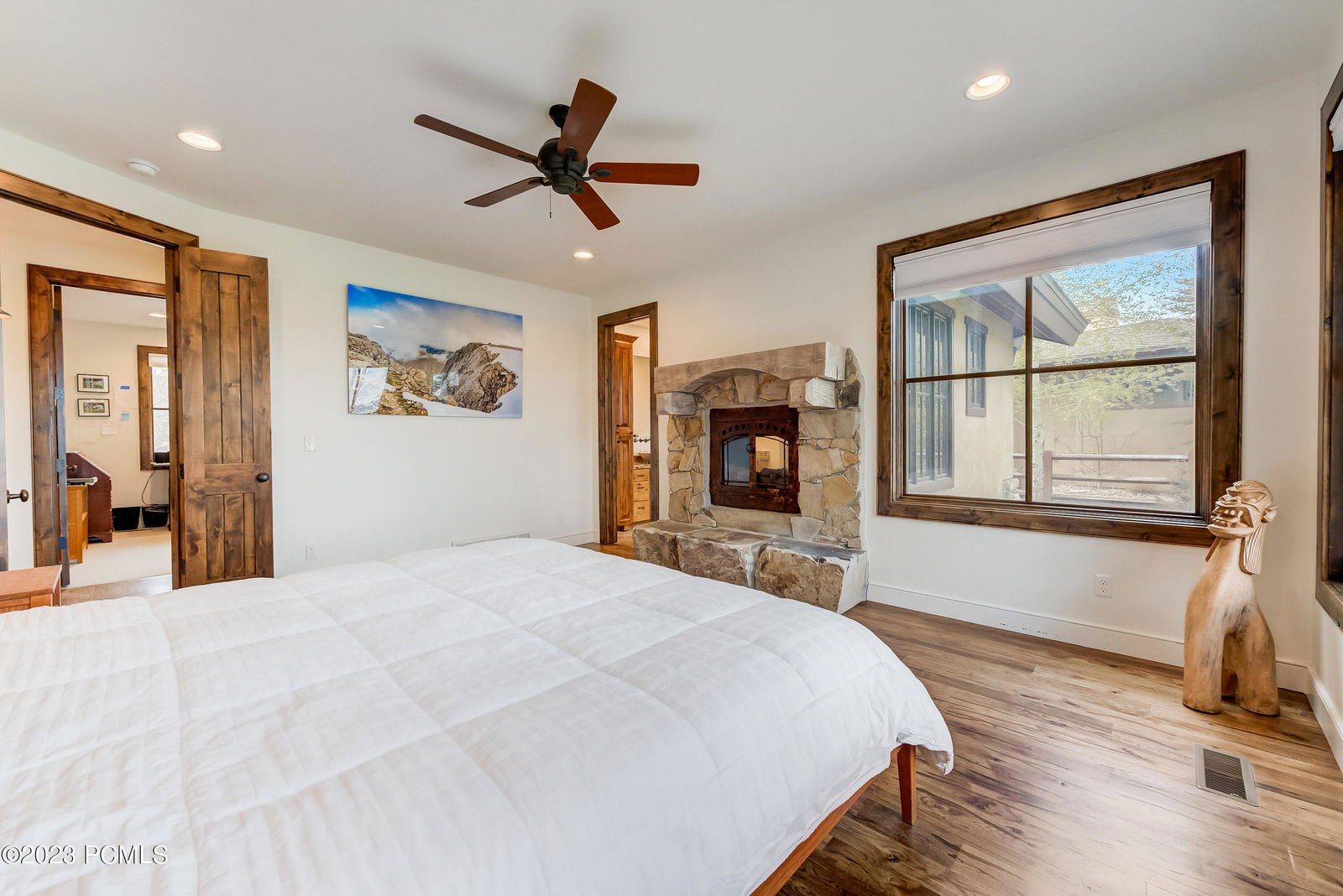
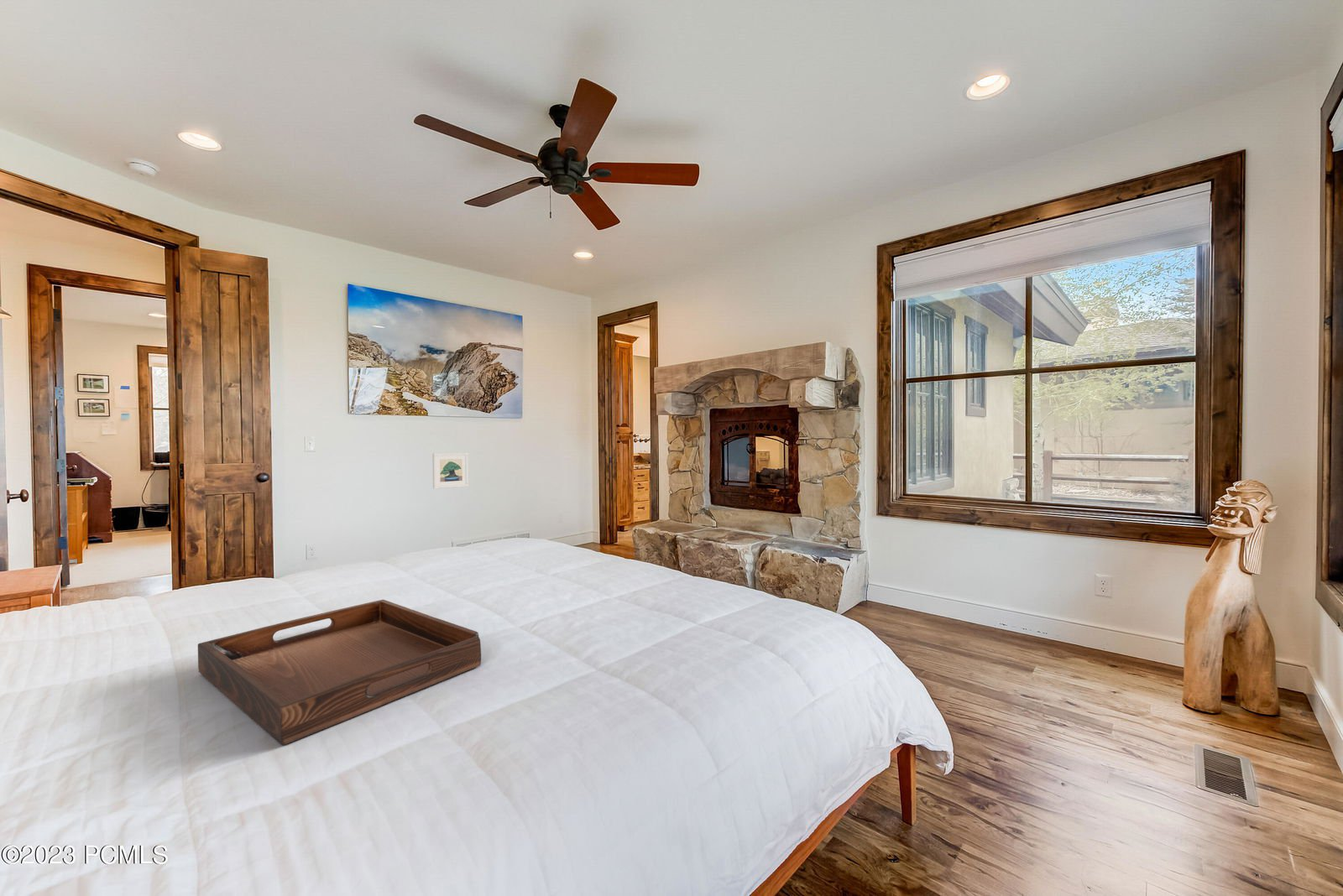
+ serving tray (345, 653)
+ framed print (451, 470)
